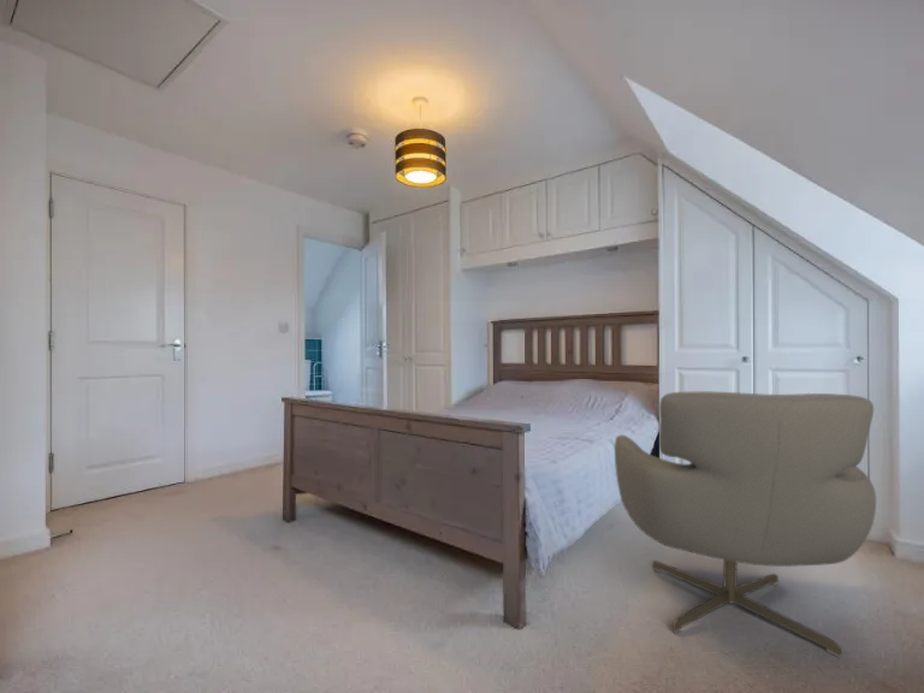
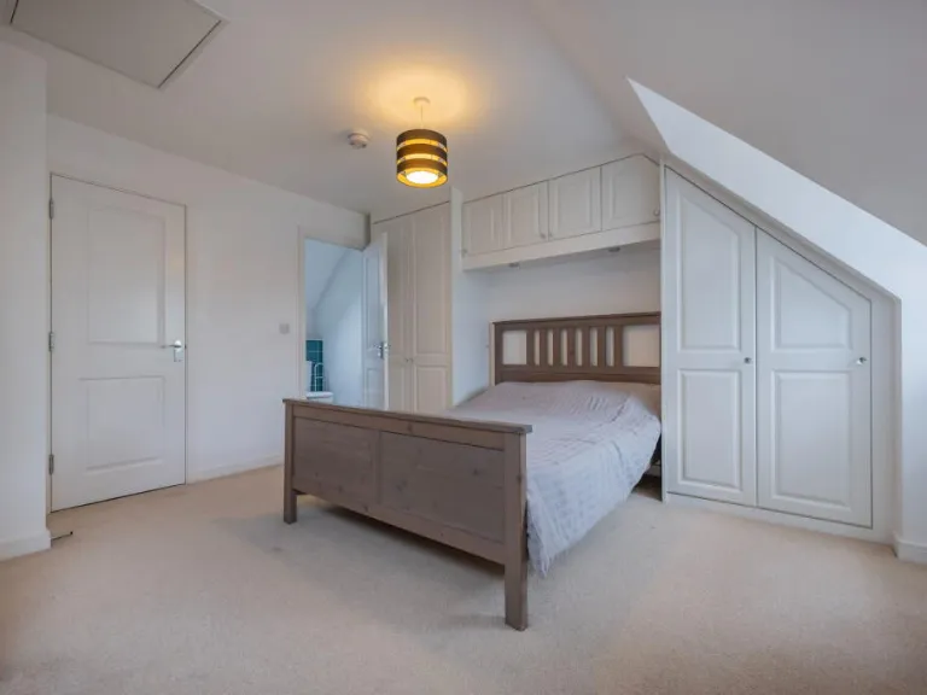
- chair (734, 499)
